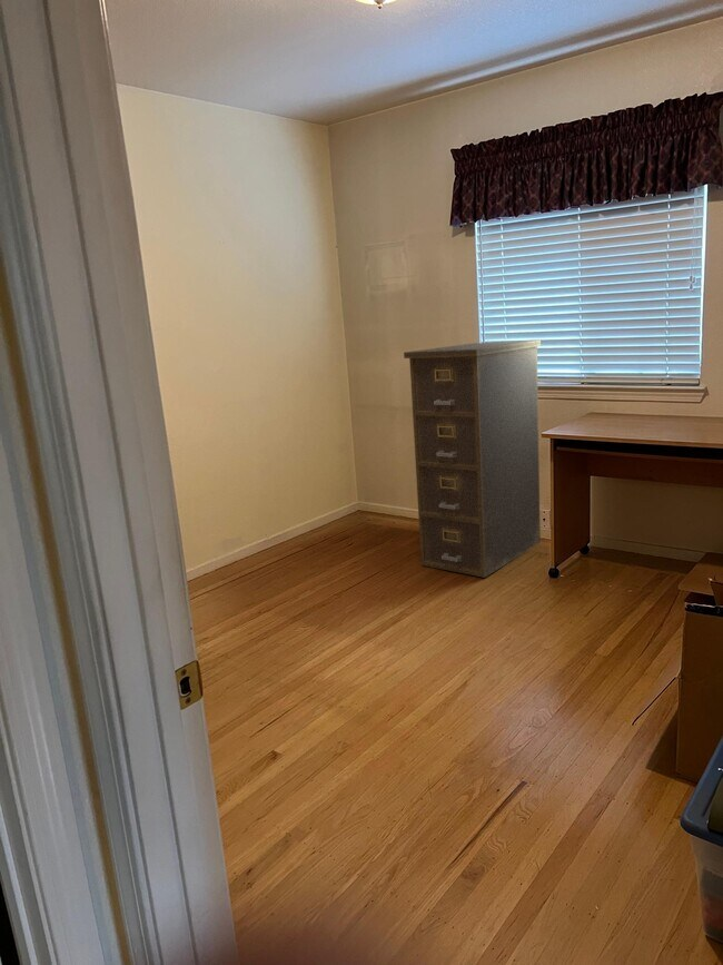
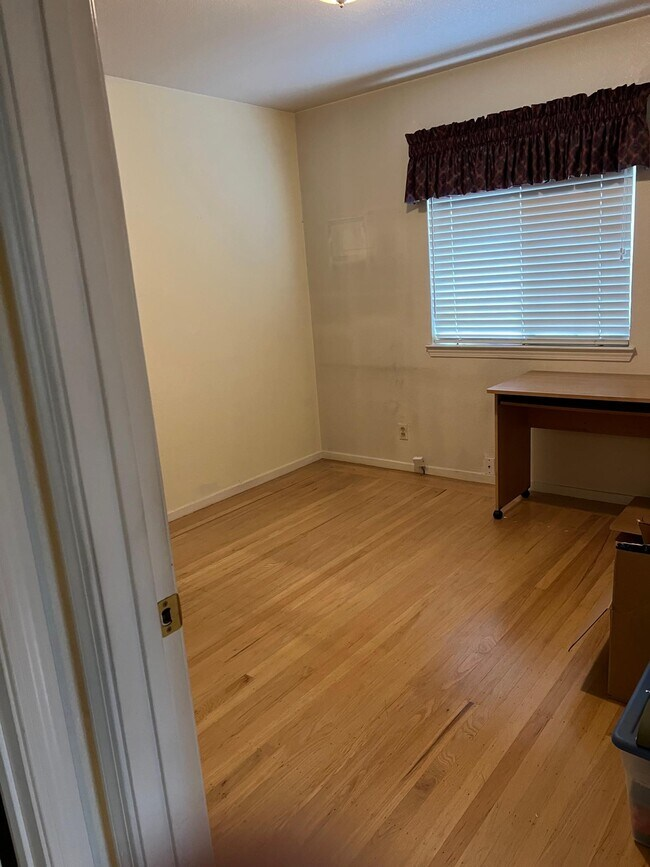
- filing cabinet (477, 453)
